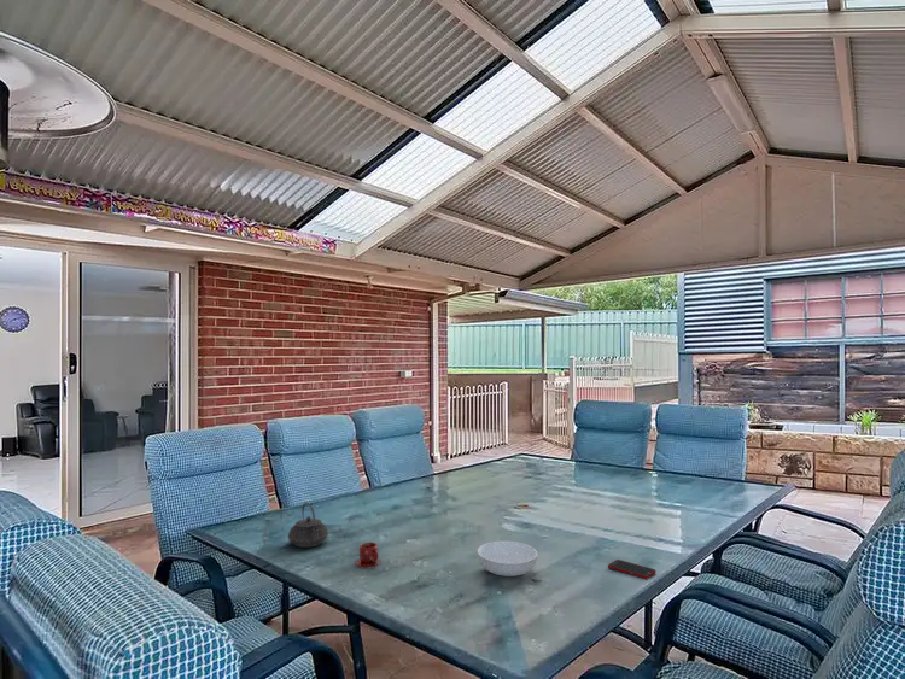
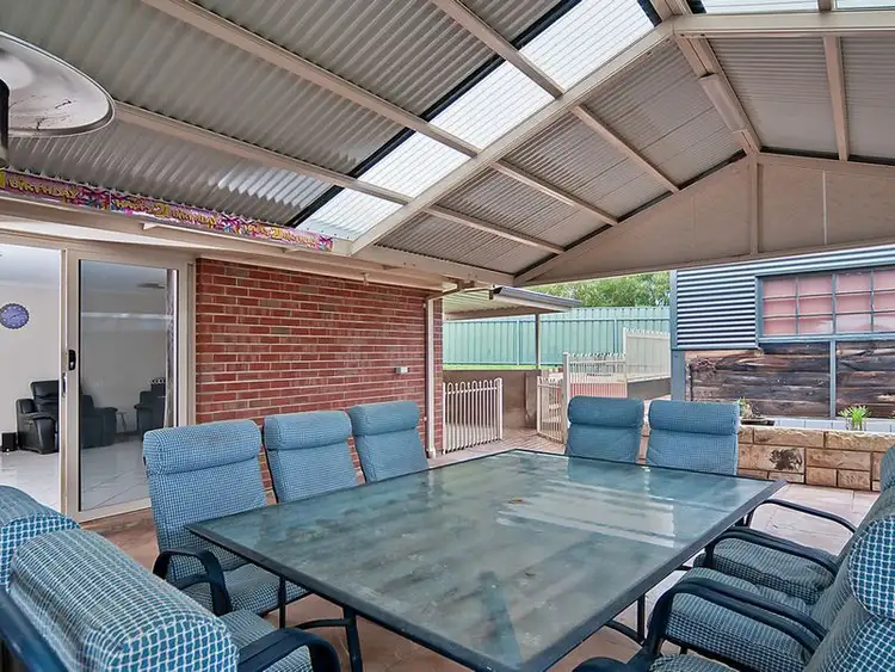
- teacup (368, 554)
- cell phone (631, 568)
- serving bowl (507, 561)
- teapot (309, 523)
